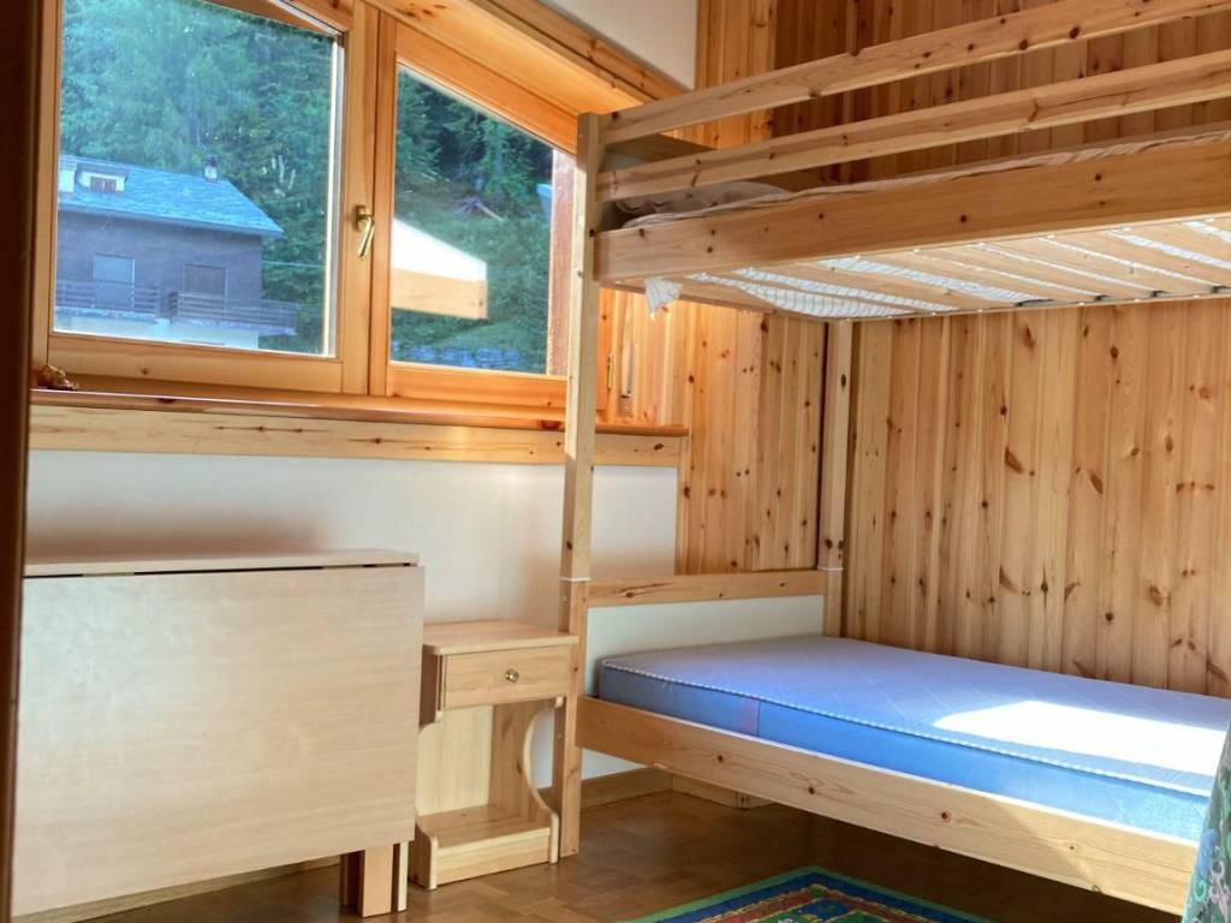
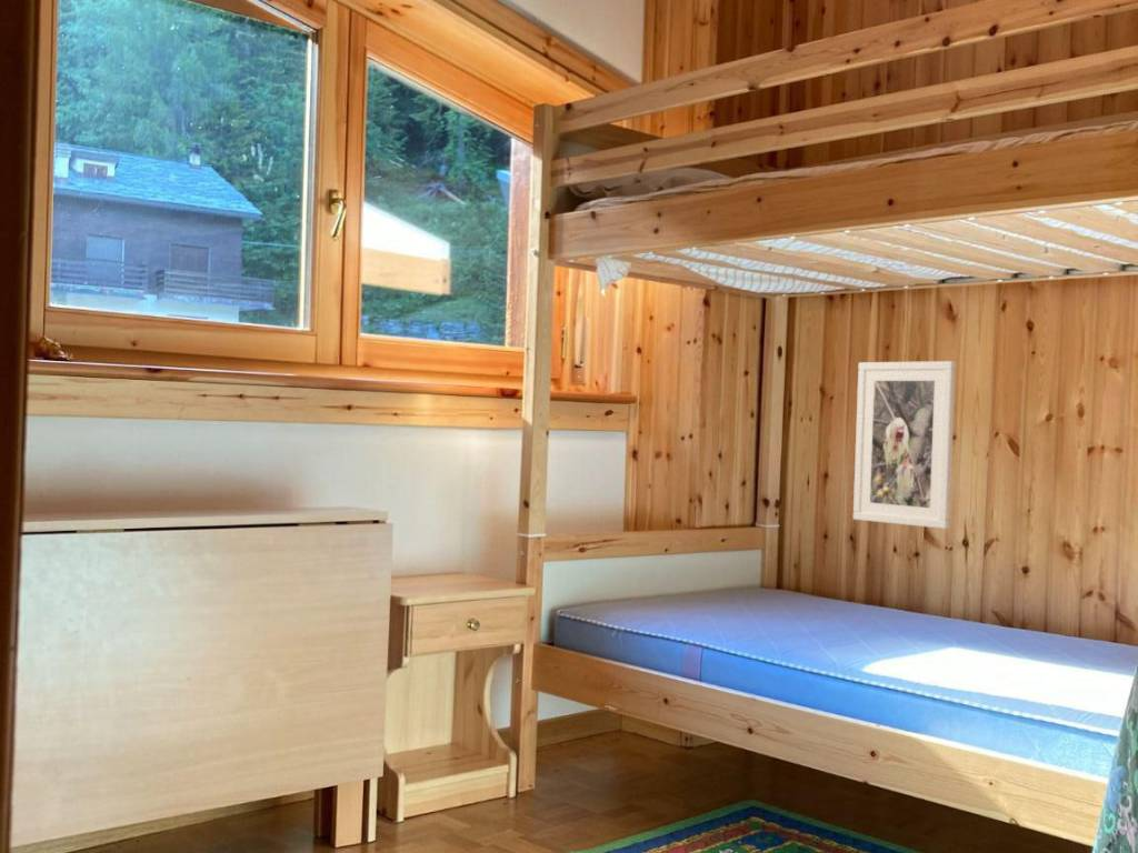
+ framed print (902, 442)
